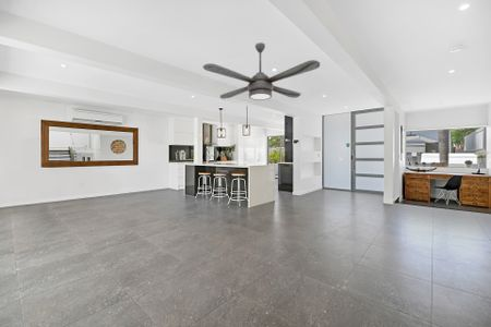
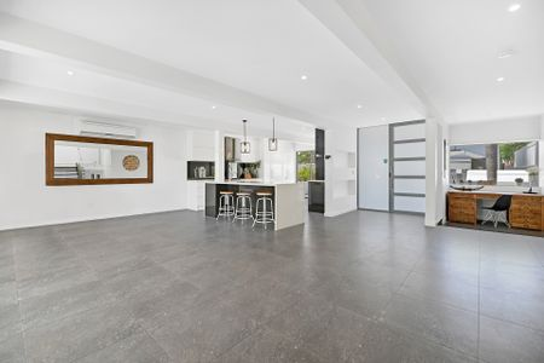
- ceiling fan (260, 71)
